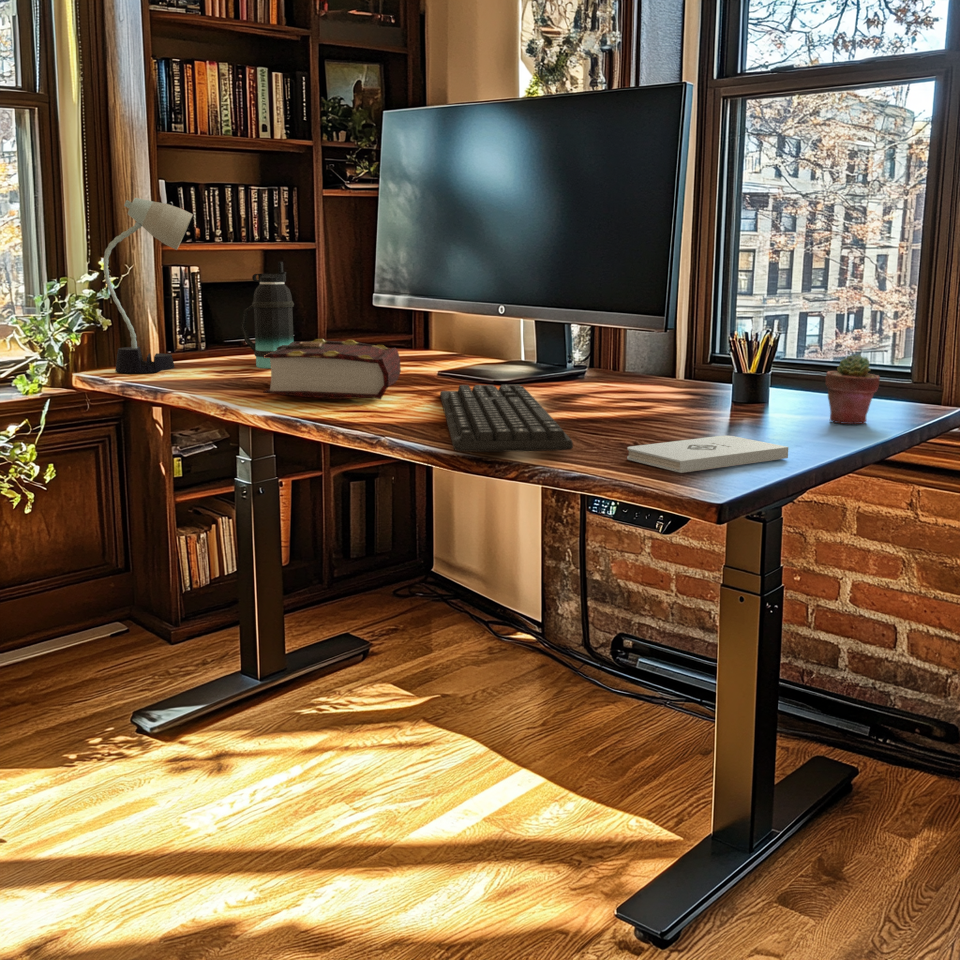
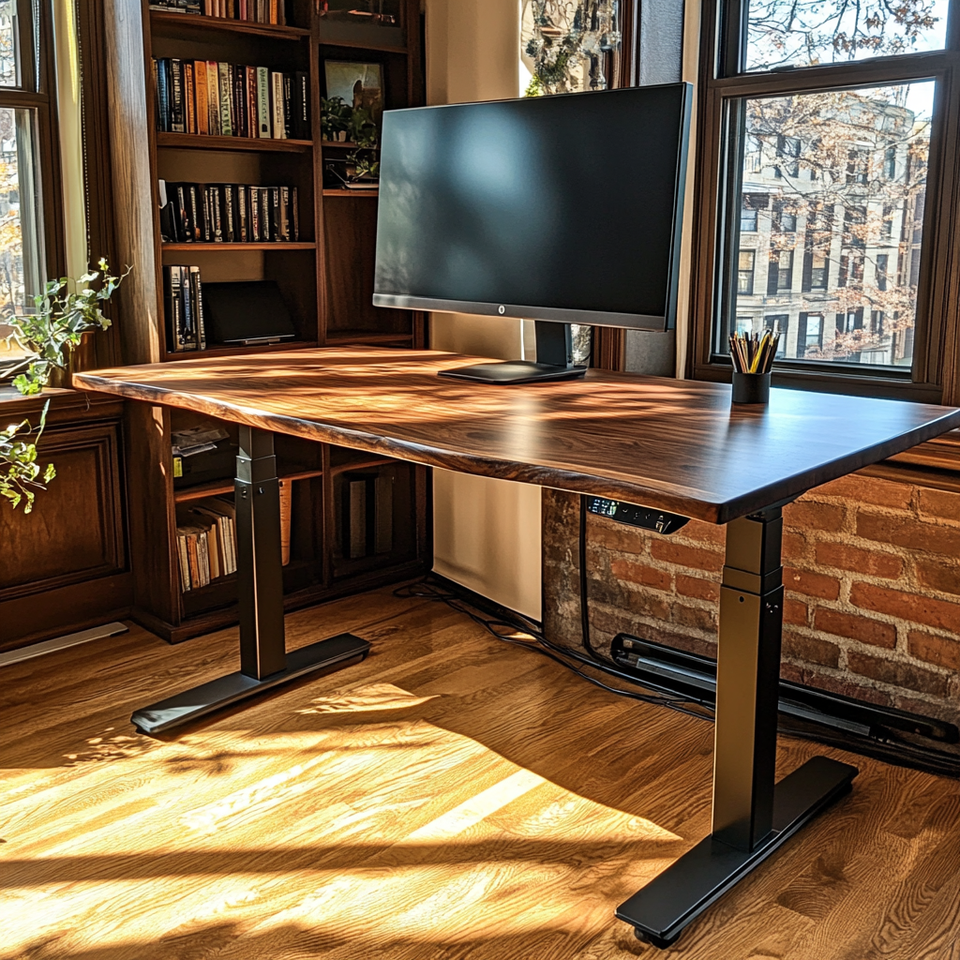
- potted succulent (851, 388)
- bottle (266, 314)
- desk lamp (118, 300)
- keyboard (496, 413)
- notepad (705, 452)
- book (335, 366)
